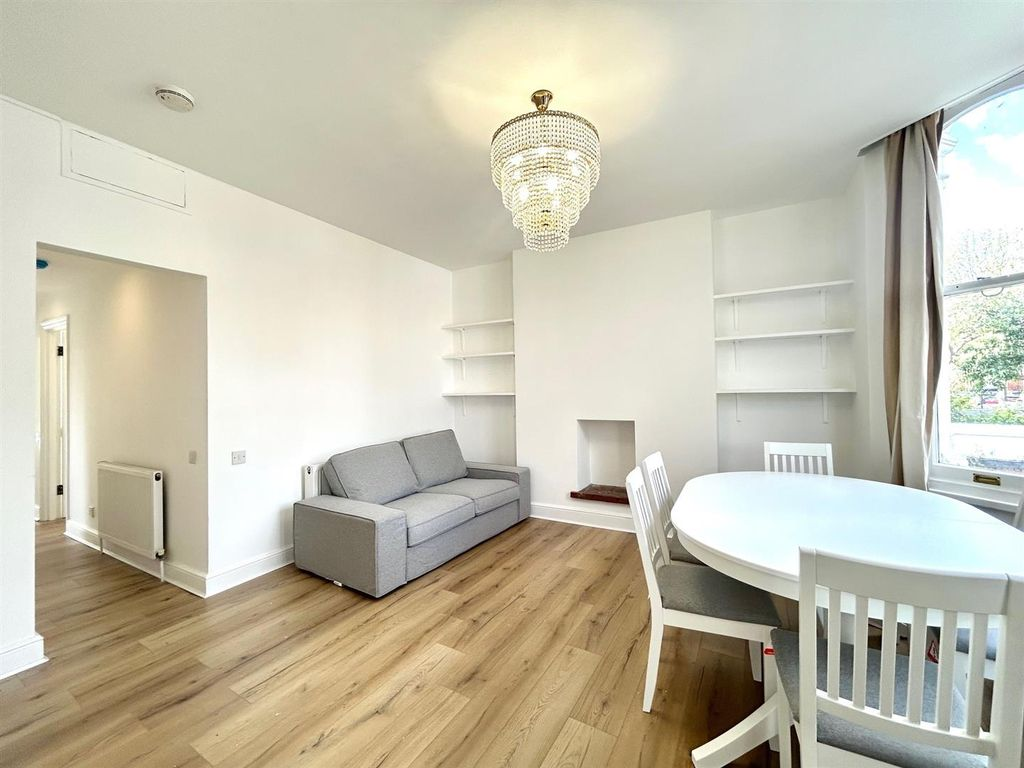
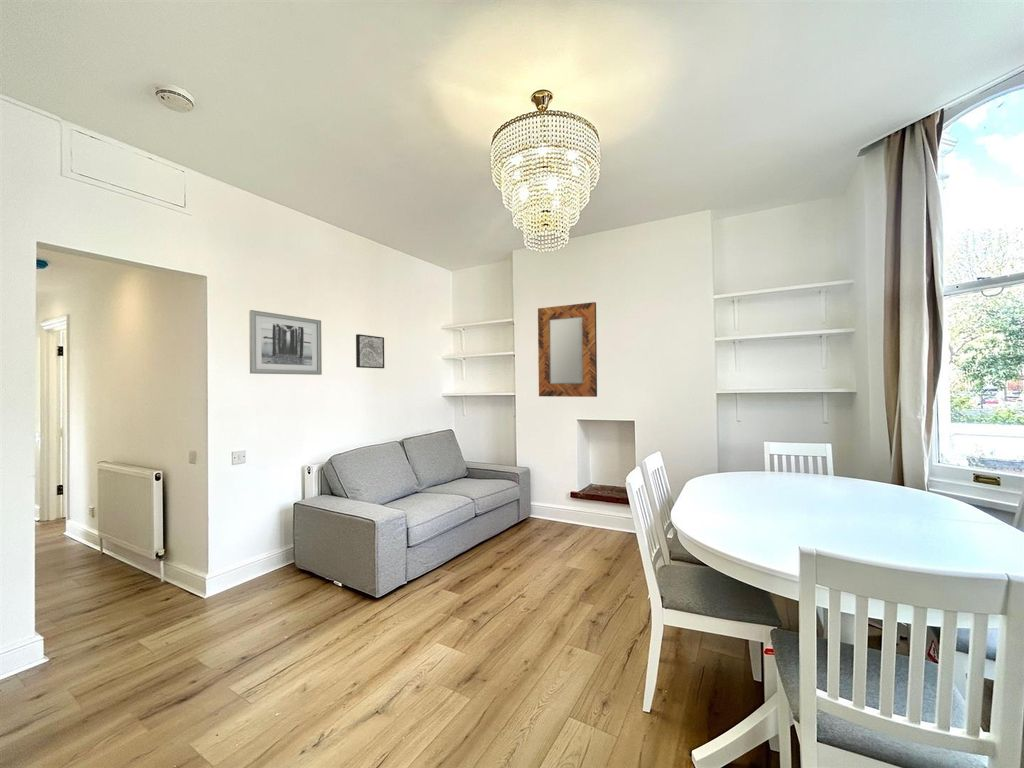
+ home mirror (566, 351)
+ wall art (370, 351)
+ wall art (288, 344)
